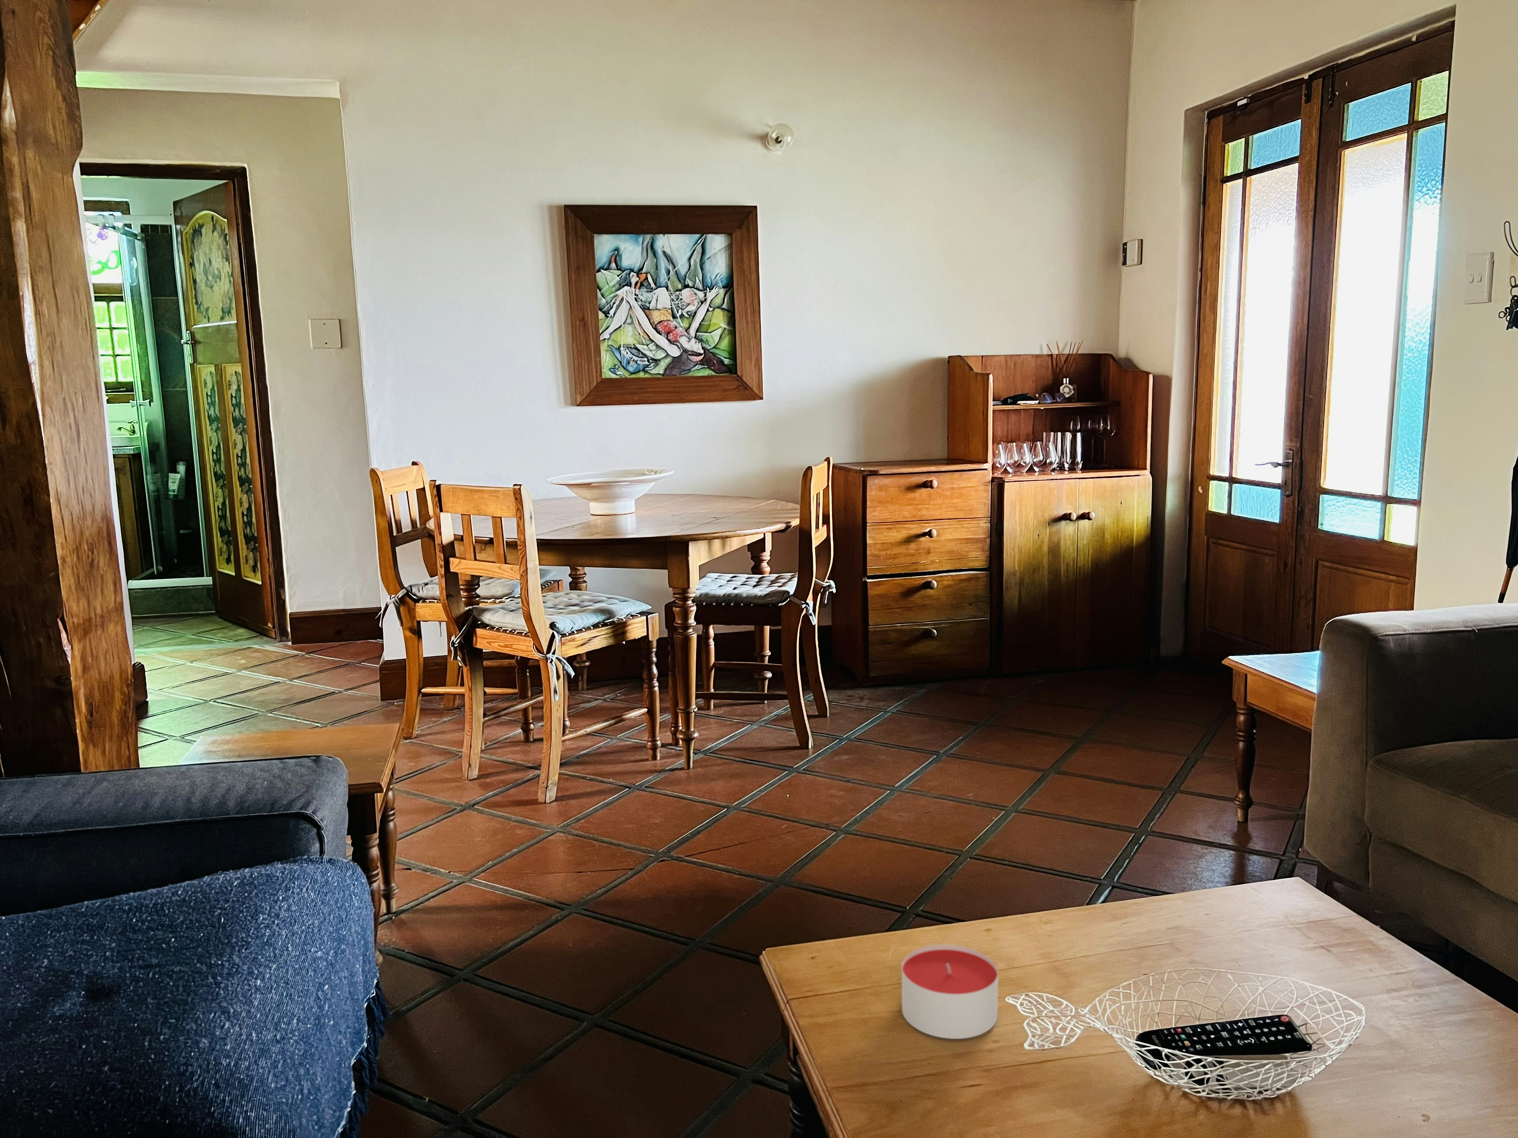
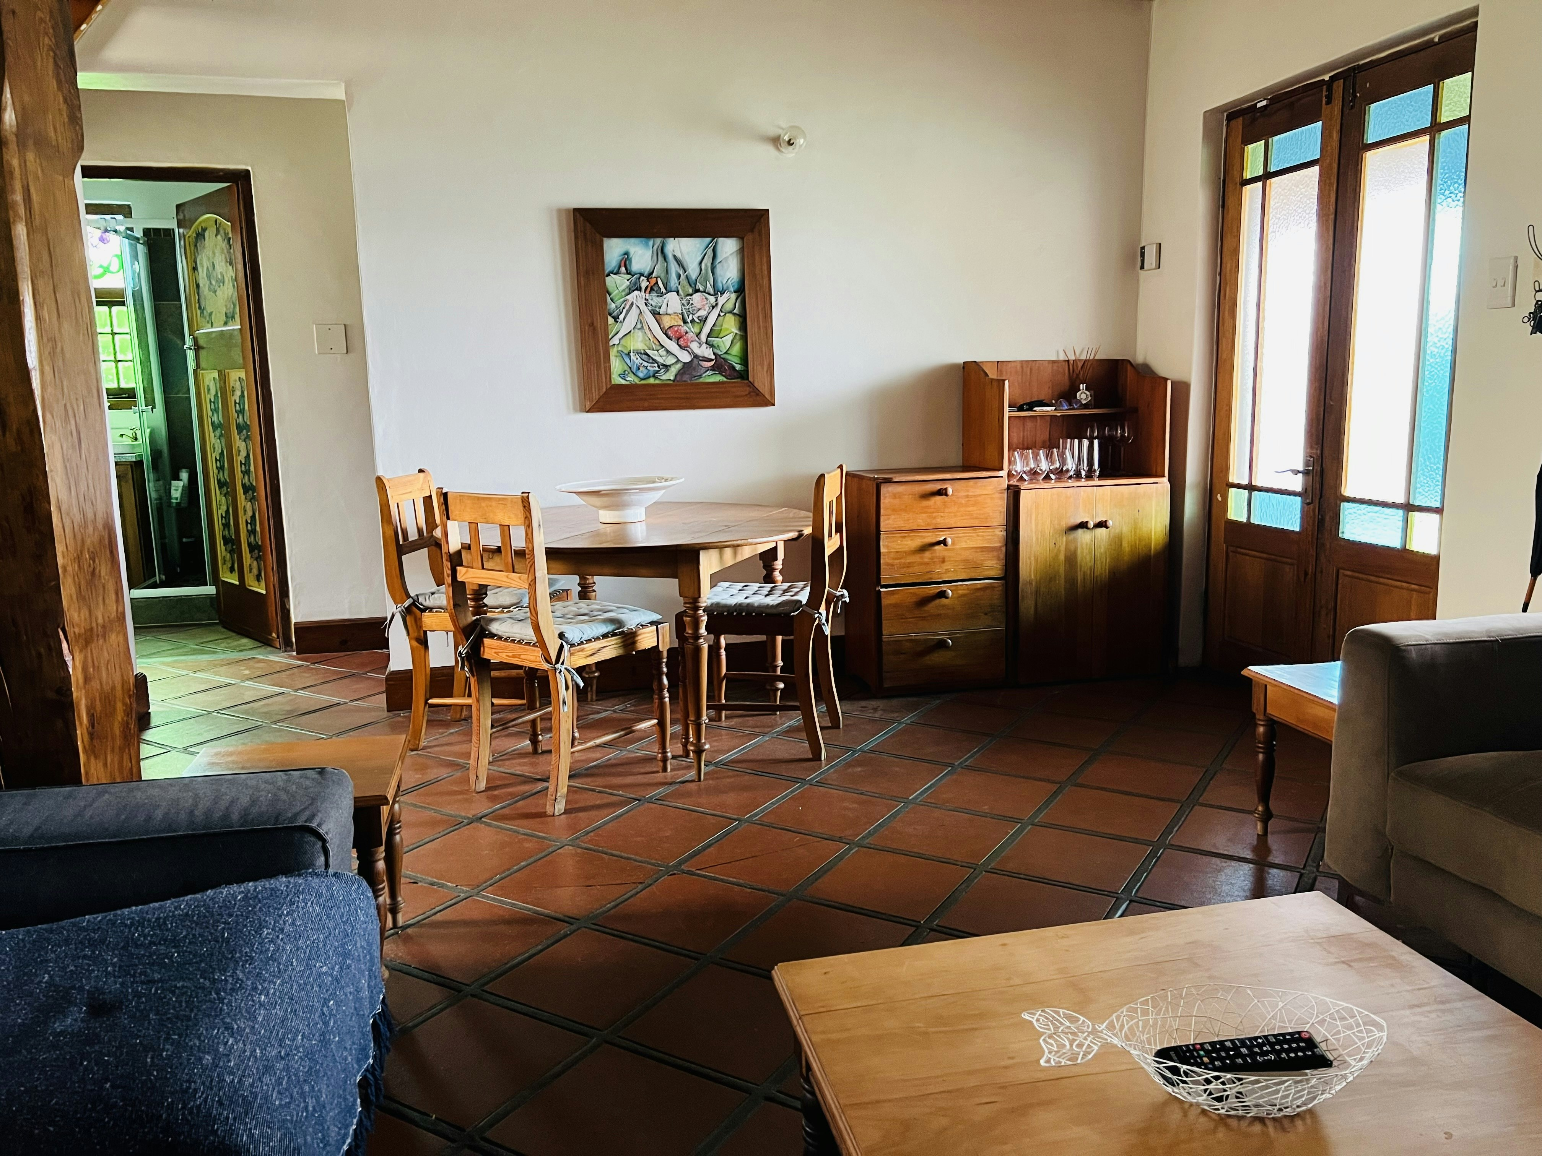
- candle (949, 989)
